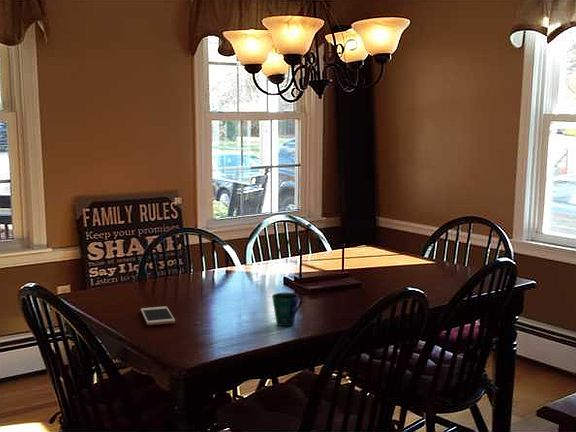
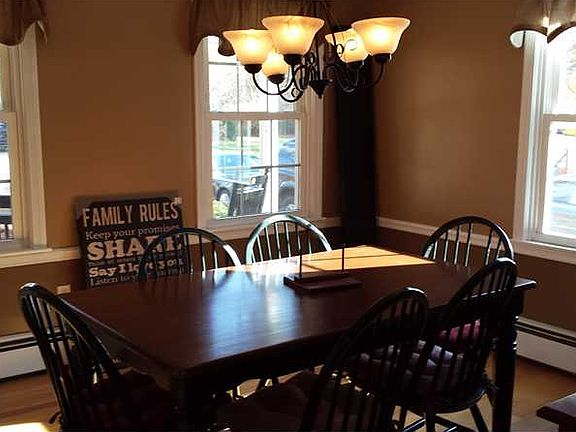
- cell phone (157, 315)
- cup (288, 309)
